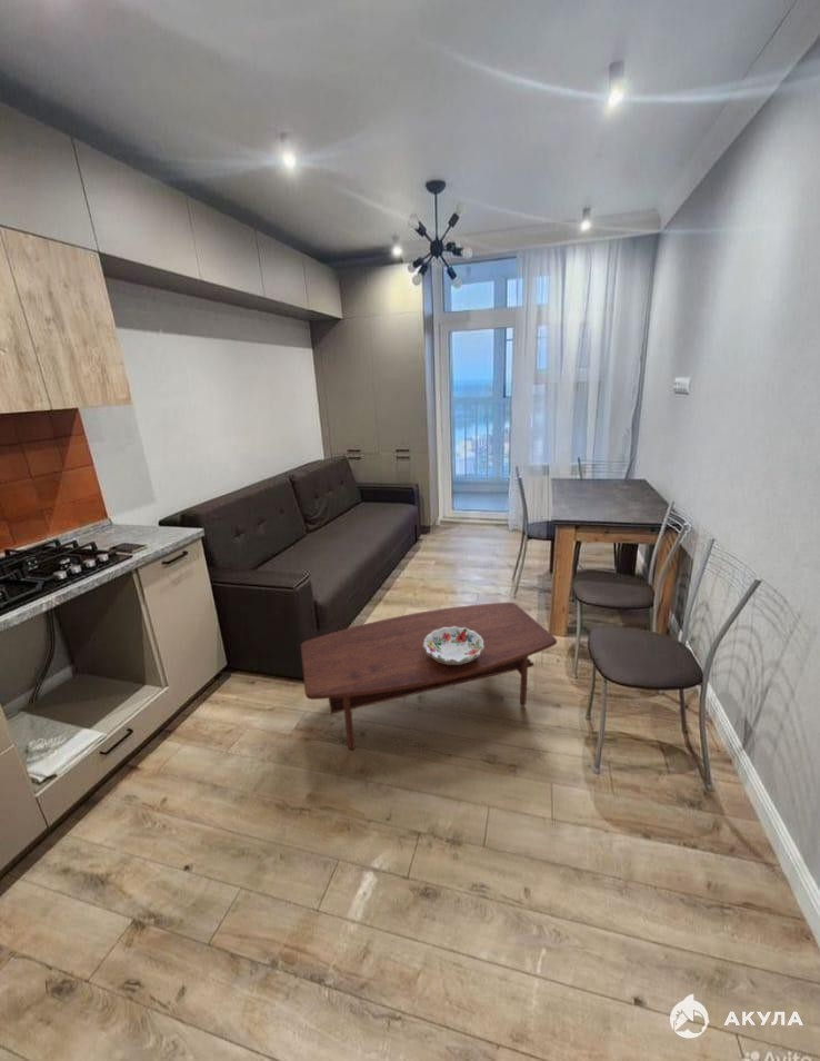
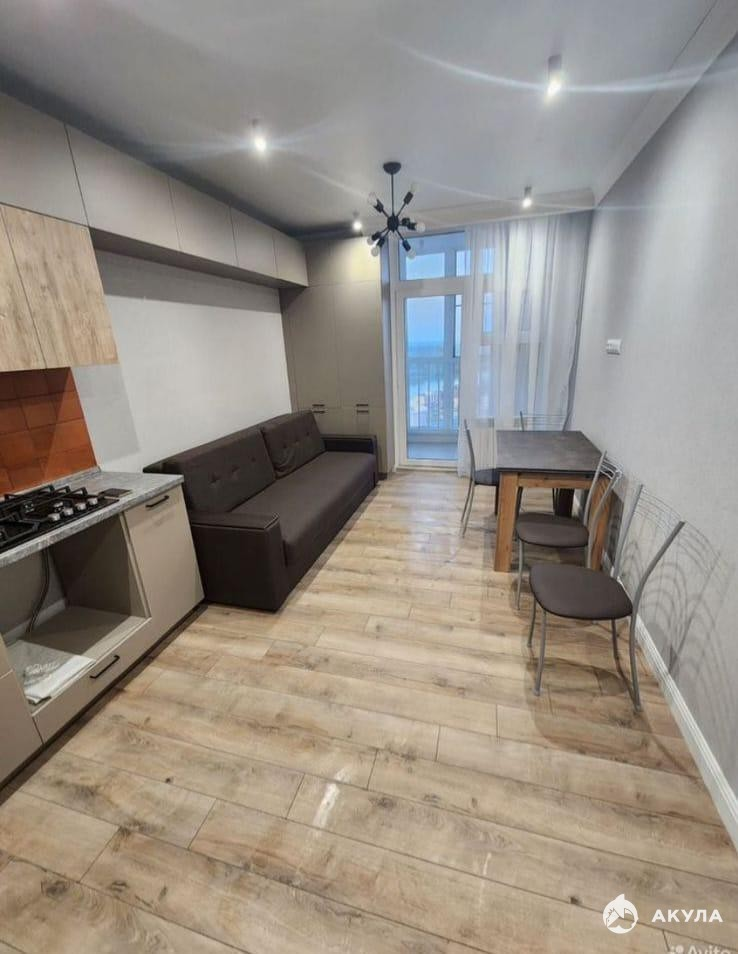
- decorative bowl (453, 647)
- coffee table (428, 672)
